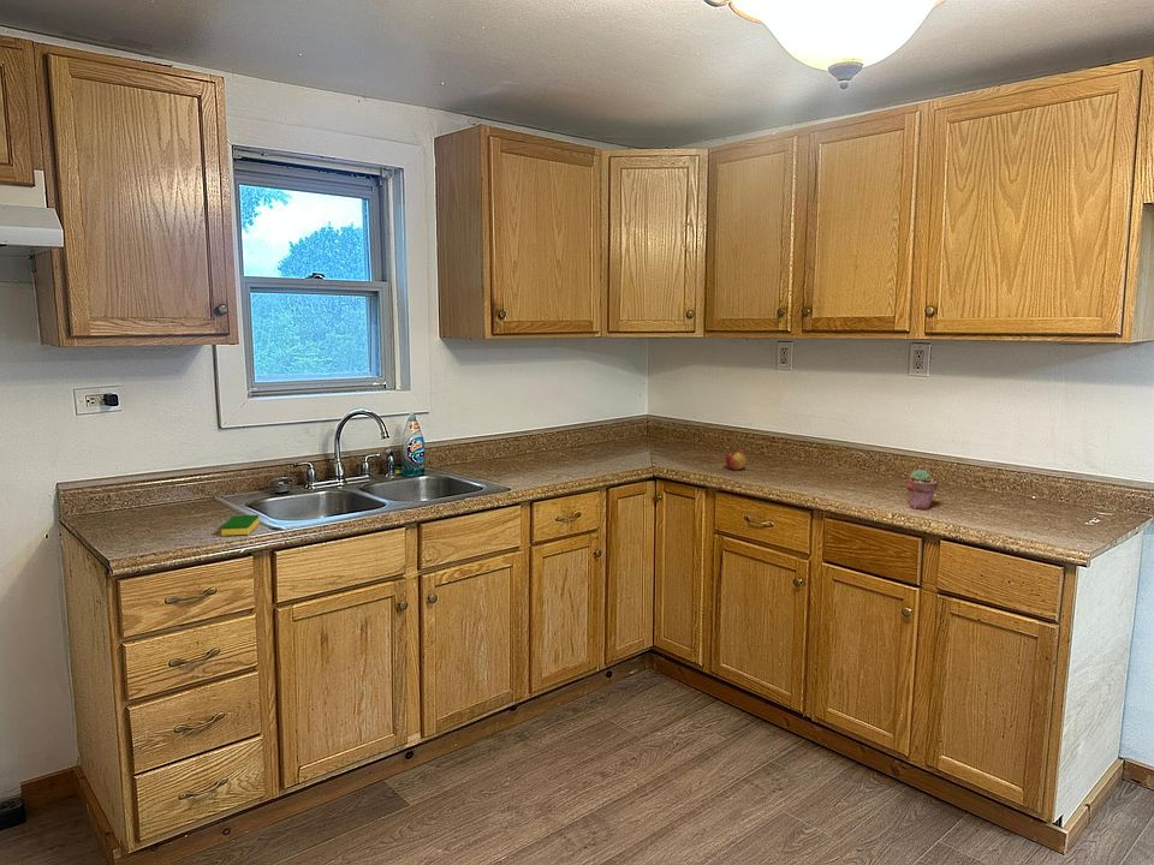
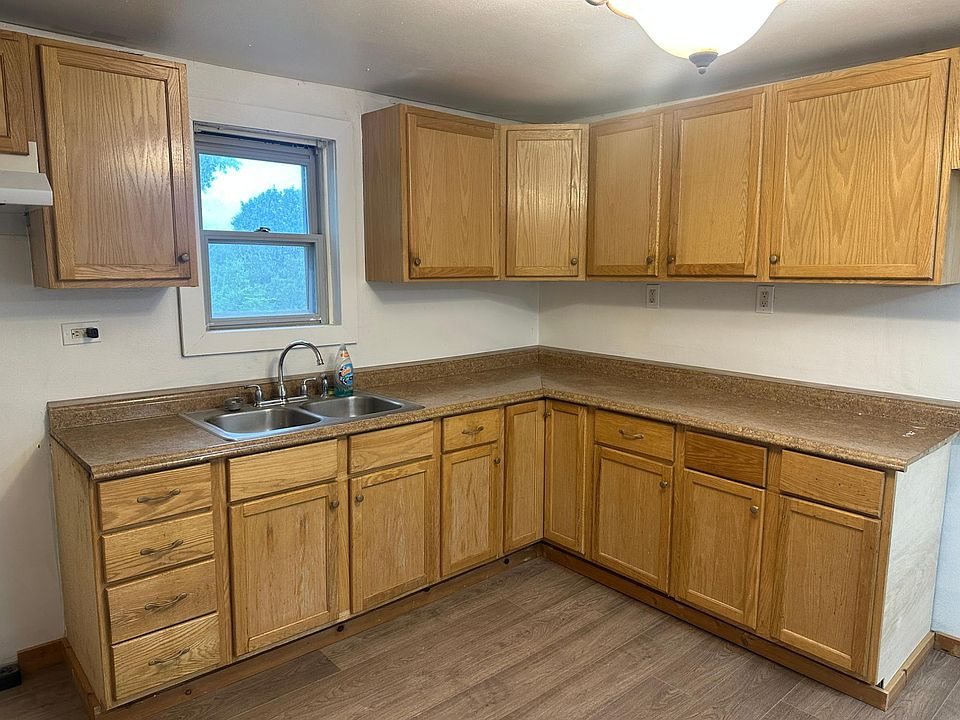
- potted succulent (921, 488)
- dish sponge (240, 524)
- apple (736, 459)
